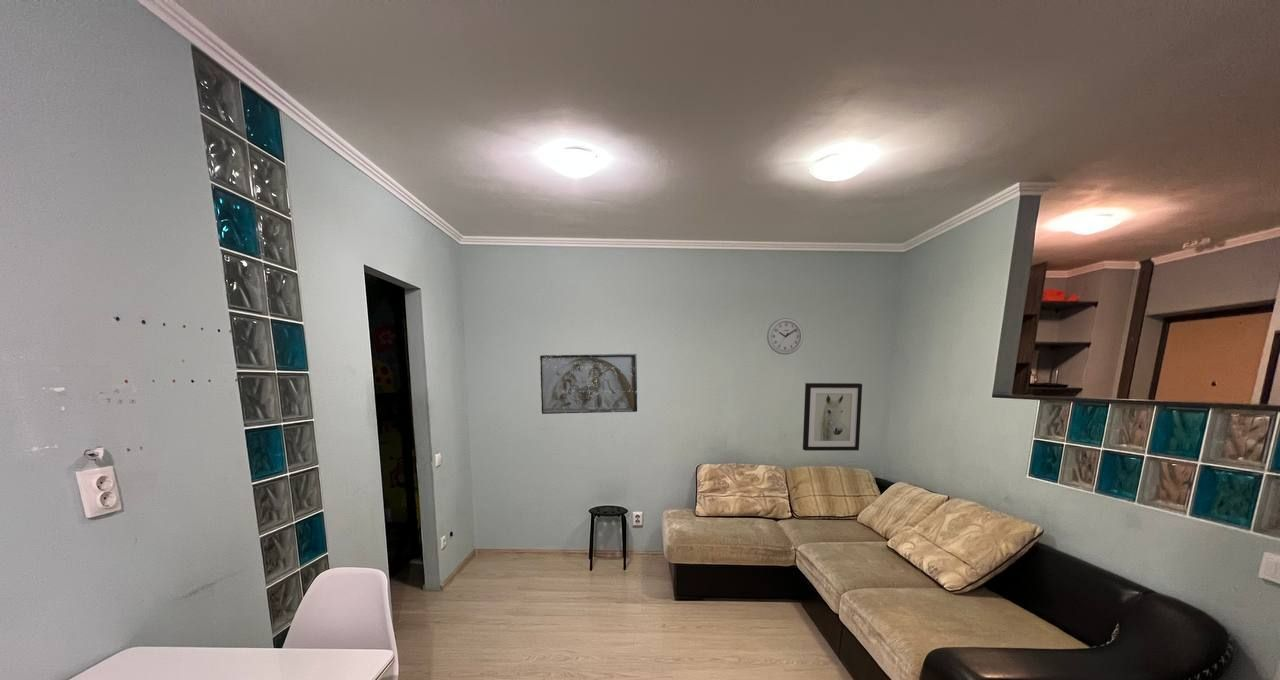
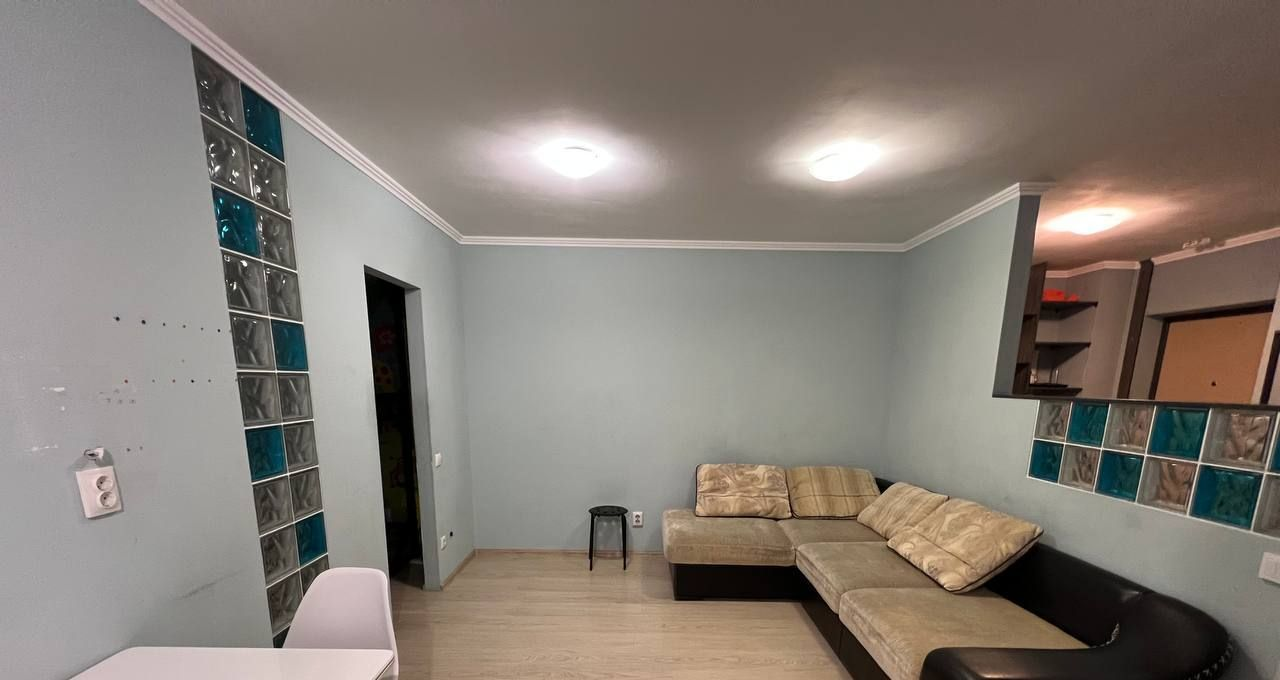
- wall clock (785, 336)
- wall art (832, 416)
- relief sculpture (588, 384)
